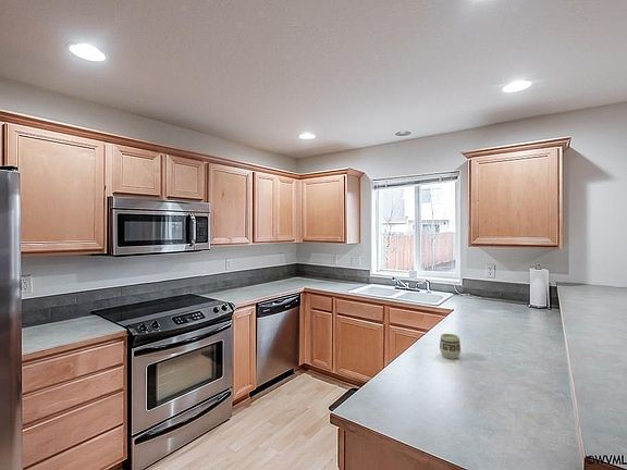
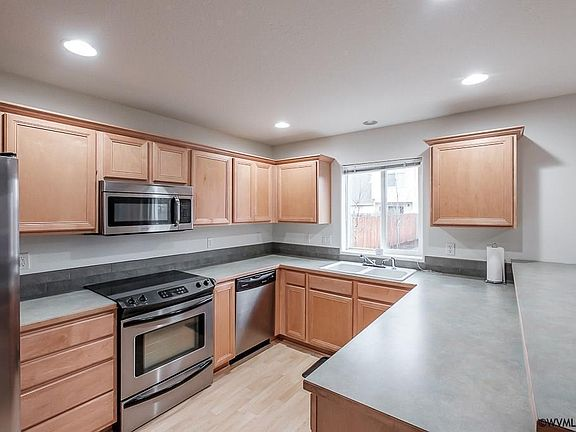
- cup (450, 346)
